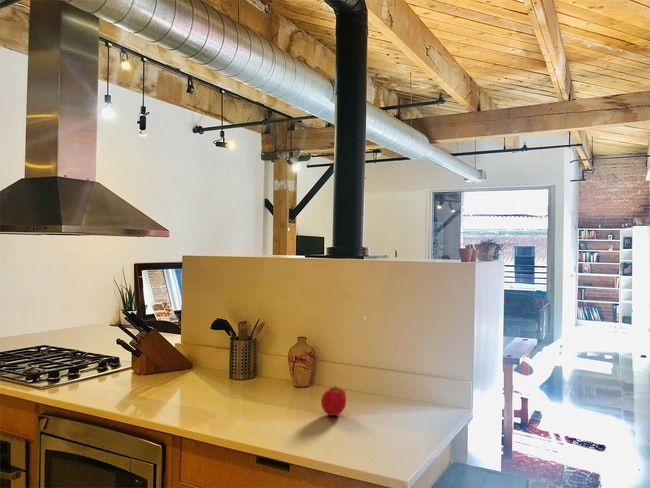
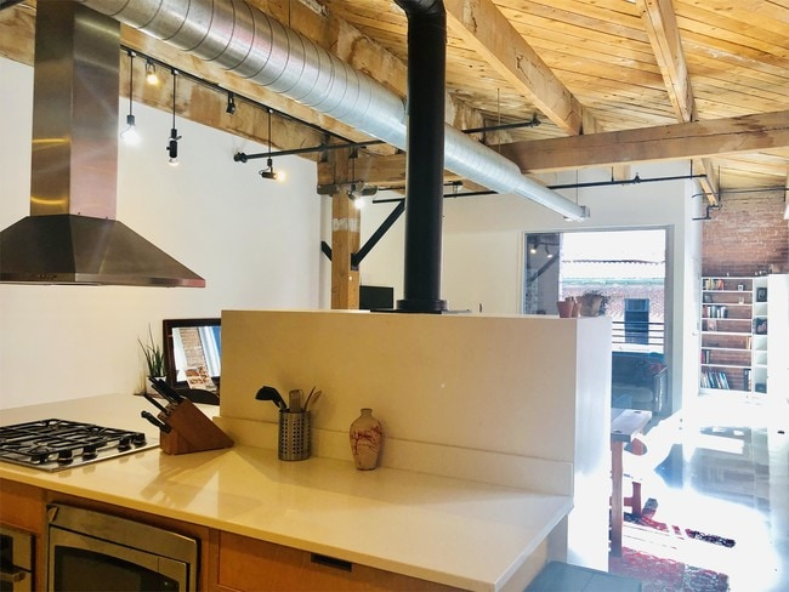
- fruit (333, 400)
